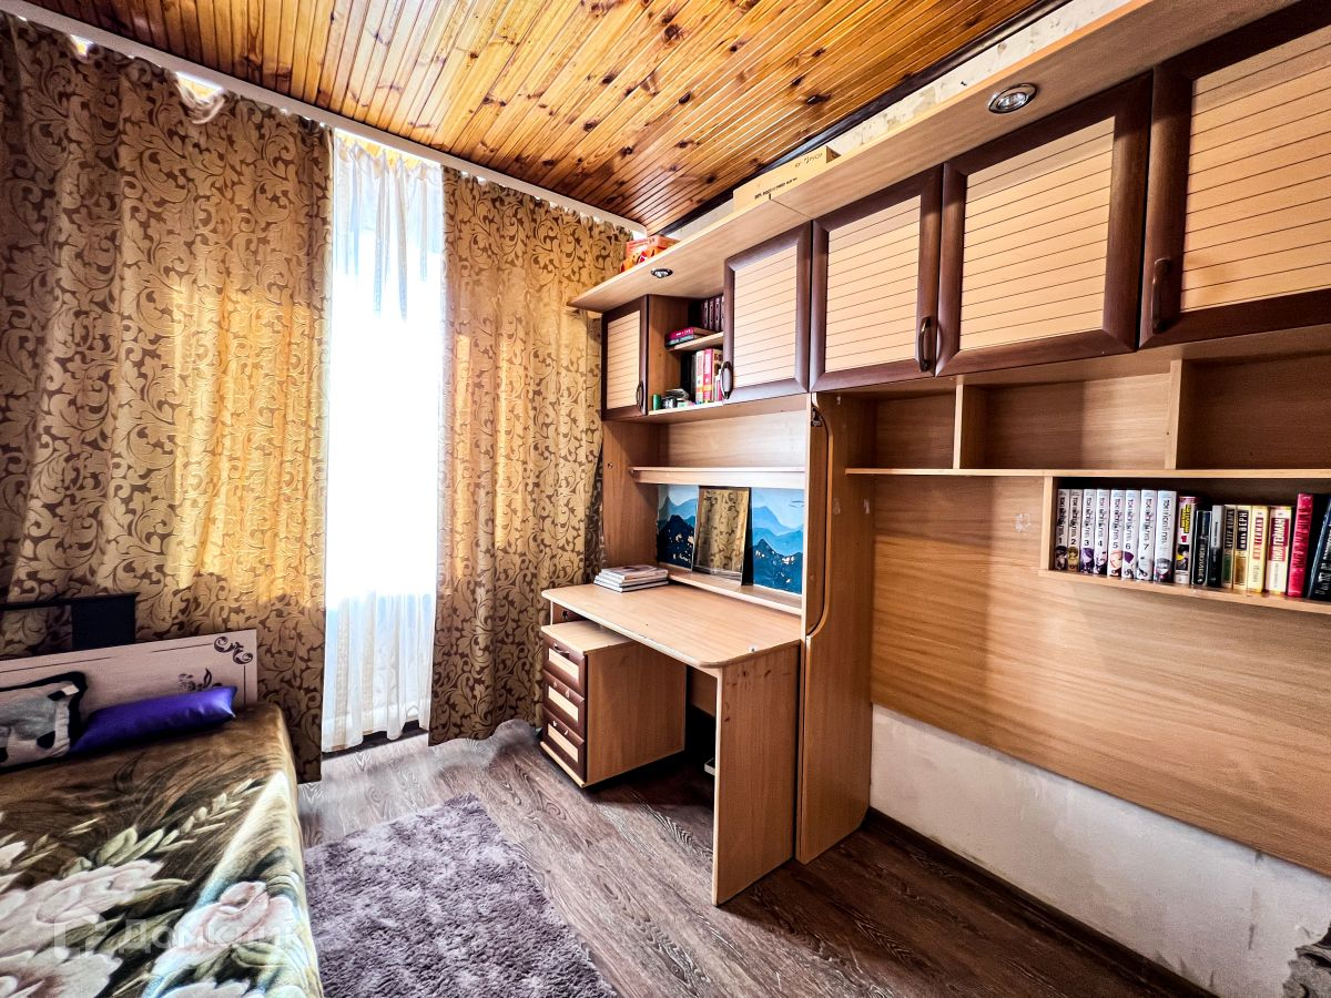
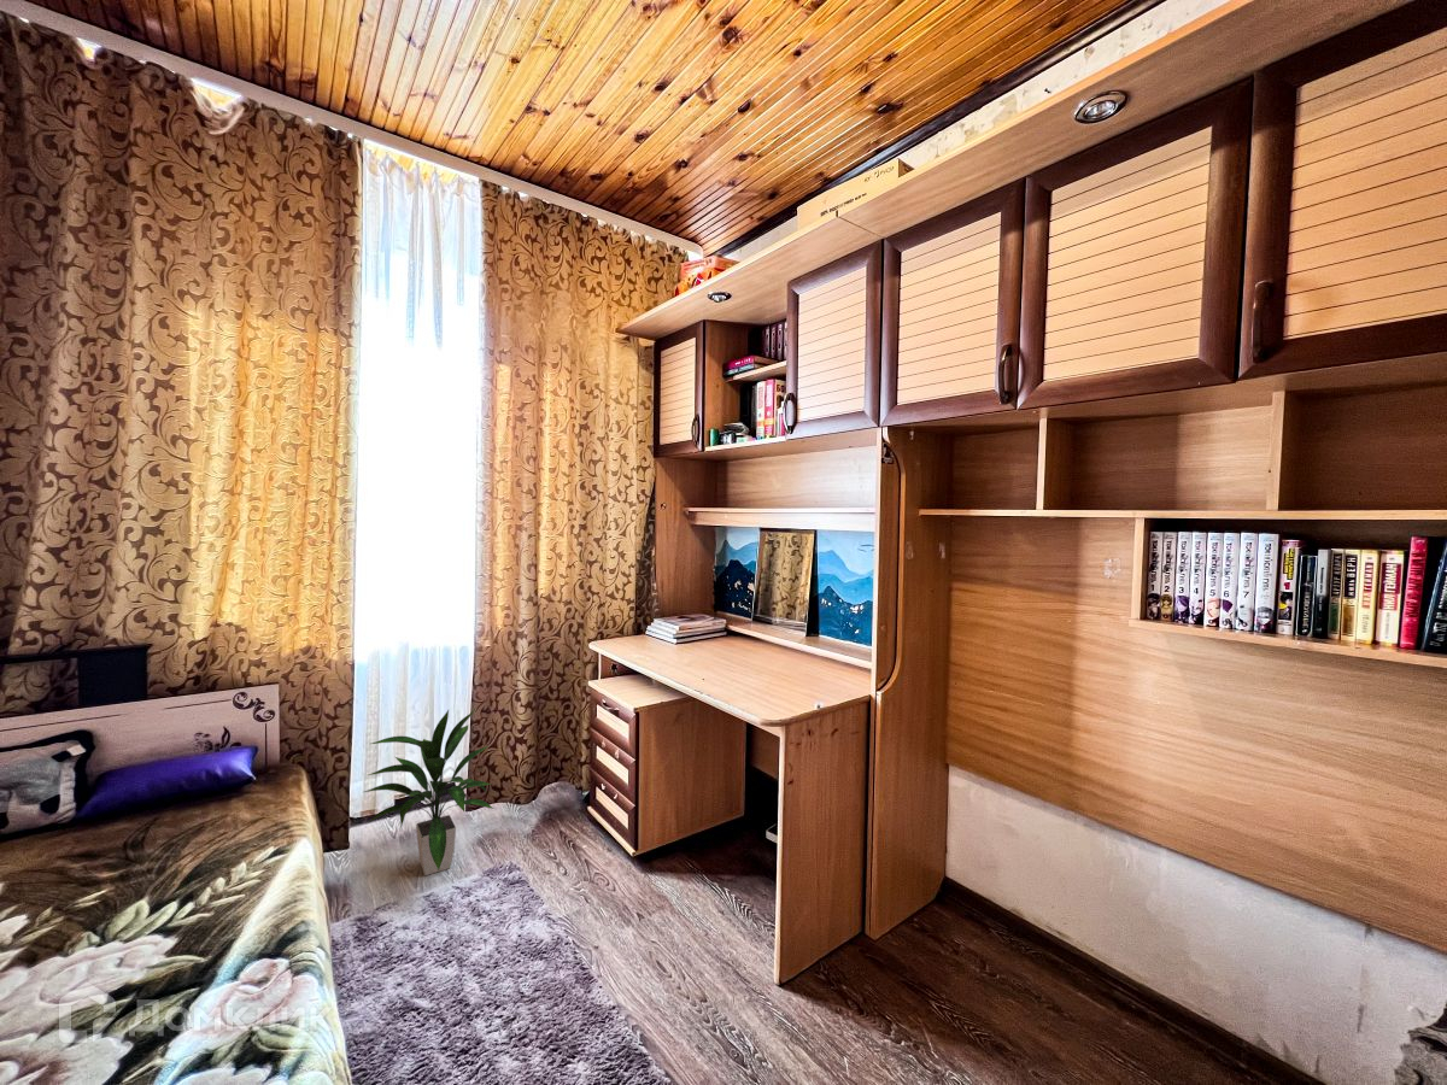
+ indoor plant (433, 792)
